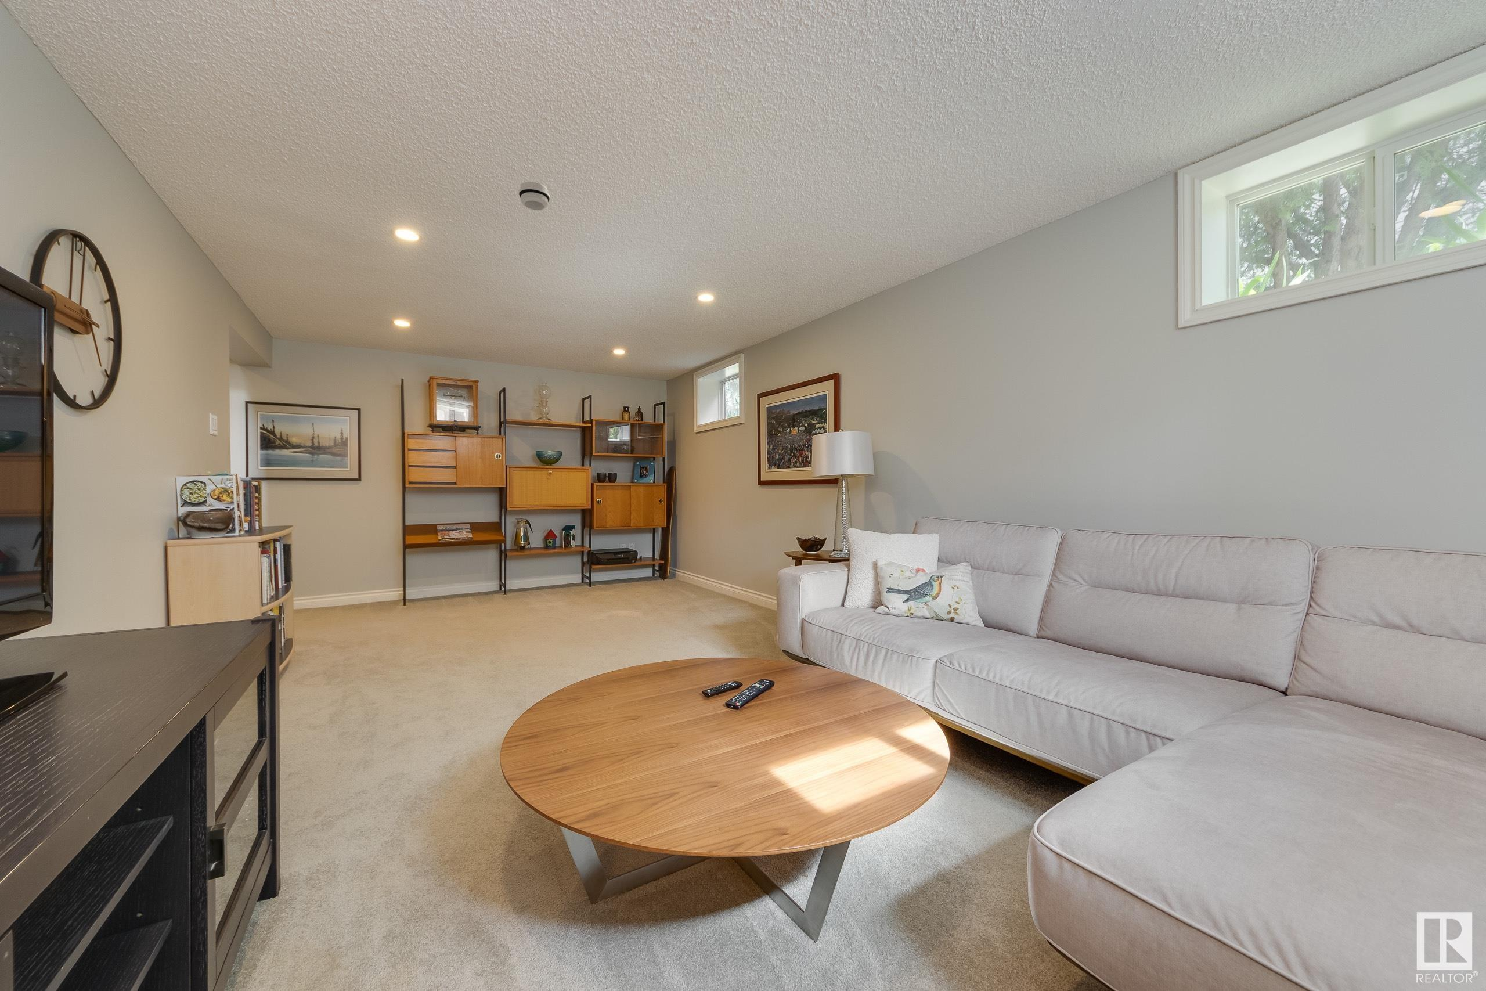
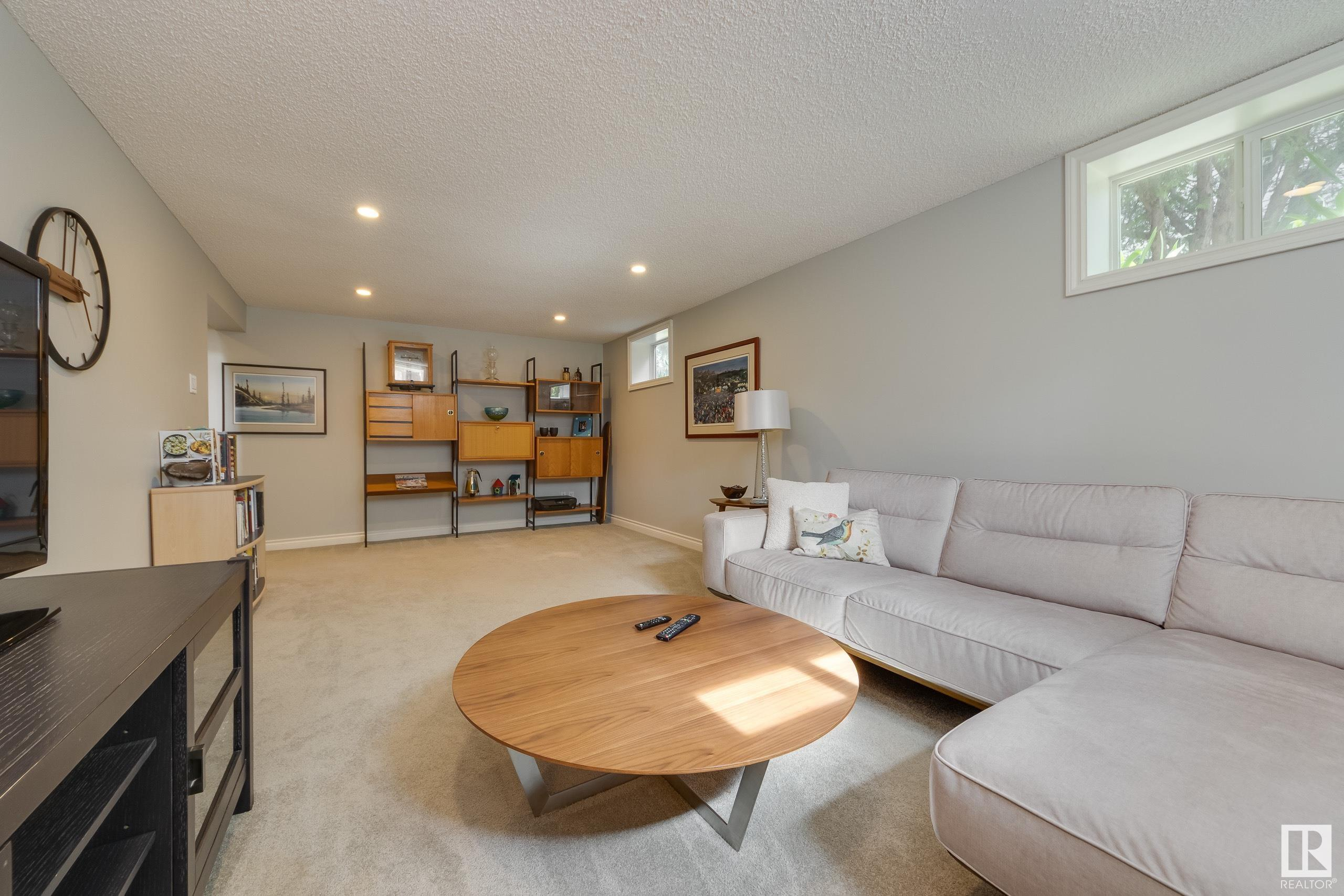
- smoke detector (534, 196)
